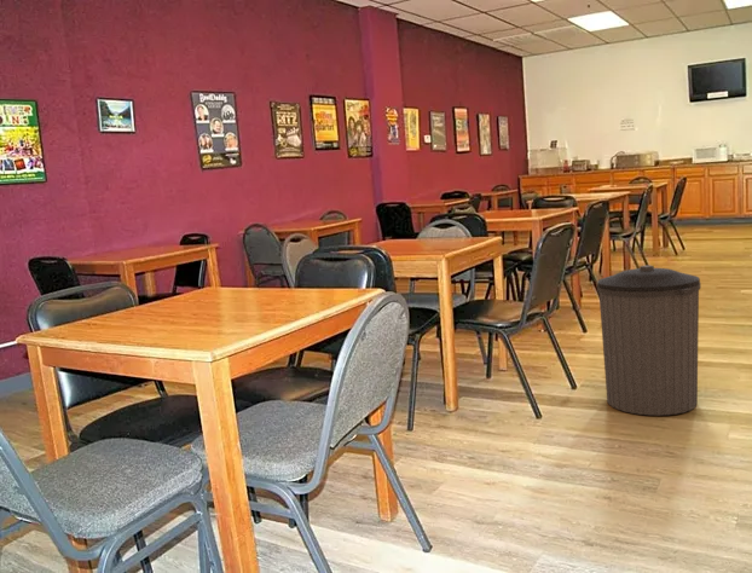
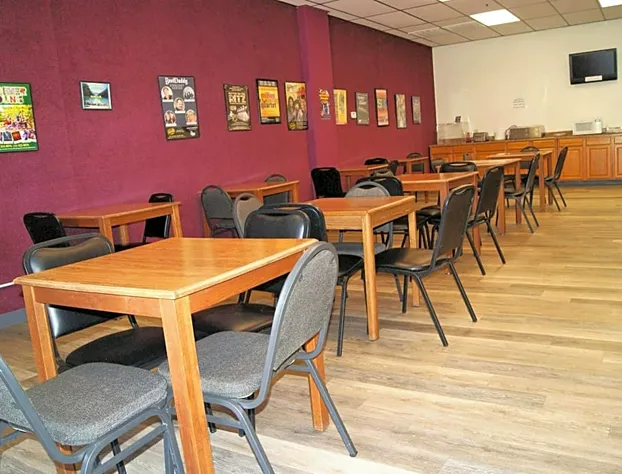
- trash can (648, 334)
